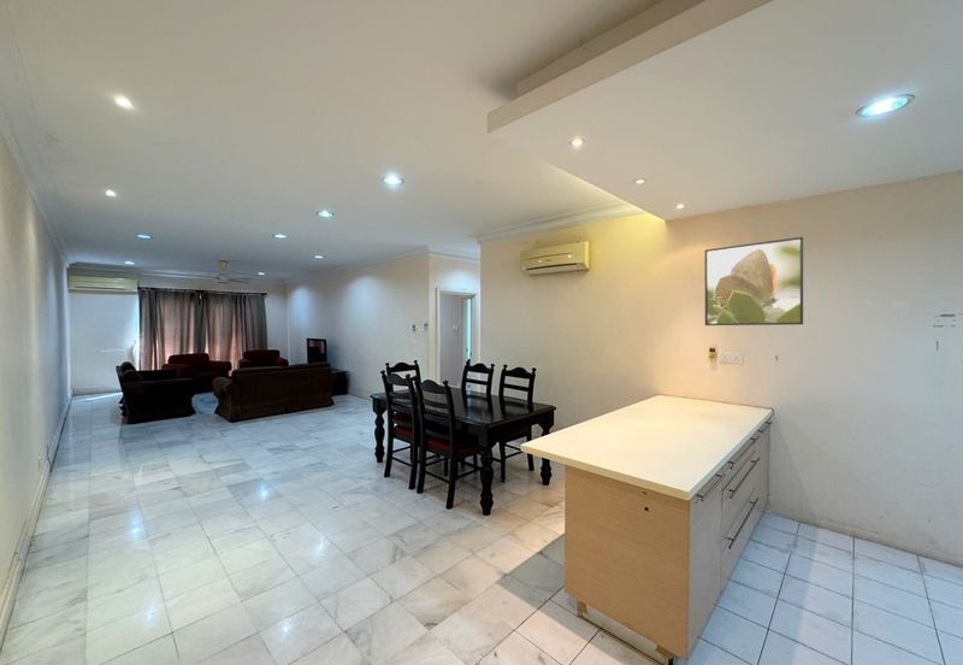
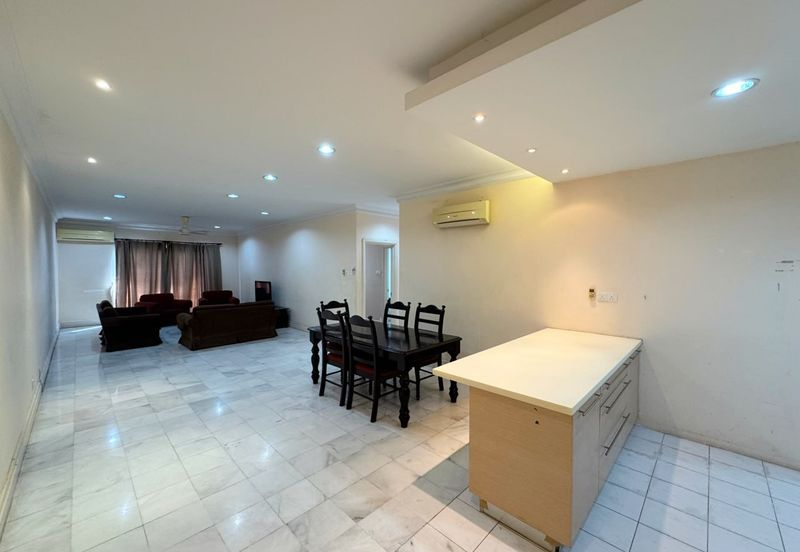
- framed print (750, 284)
